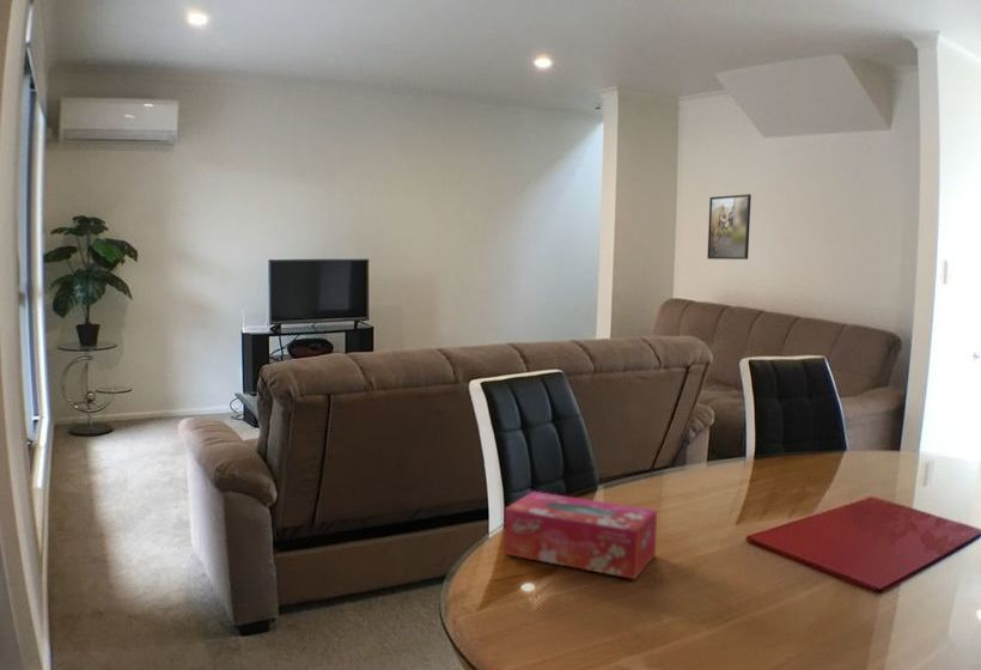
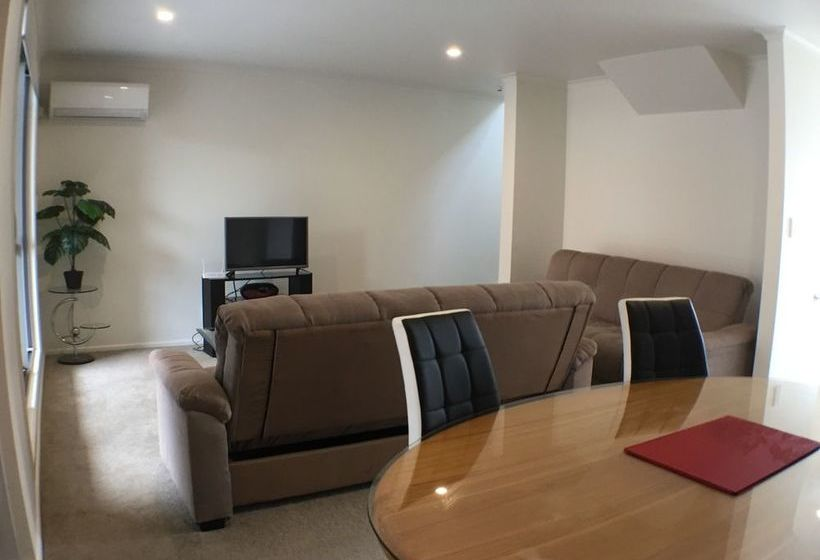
- tissue box (580, 531)
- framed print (727, 227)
